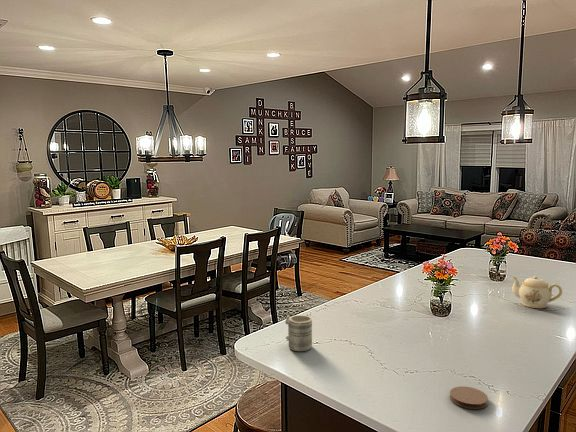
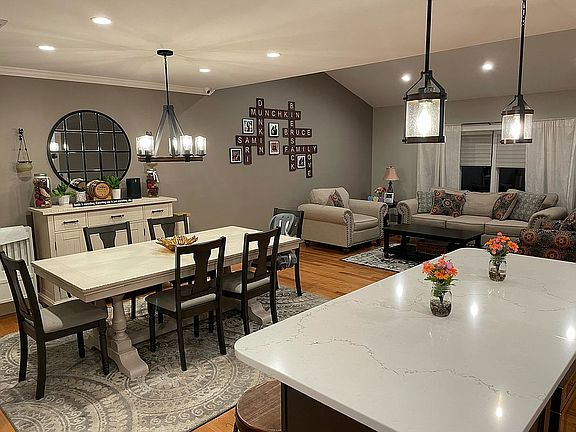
- mug (298, 330)
- coaster (468, 397)
- teapot (536, 290)
